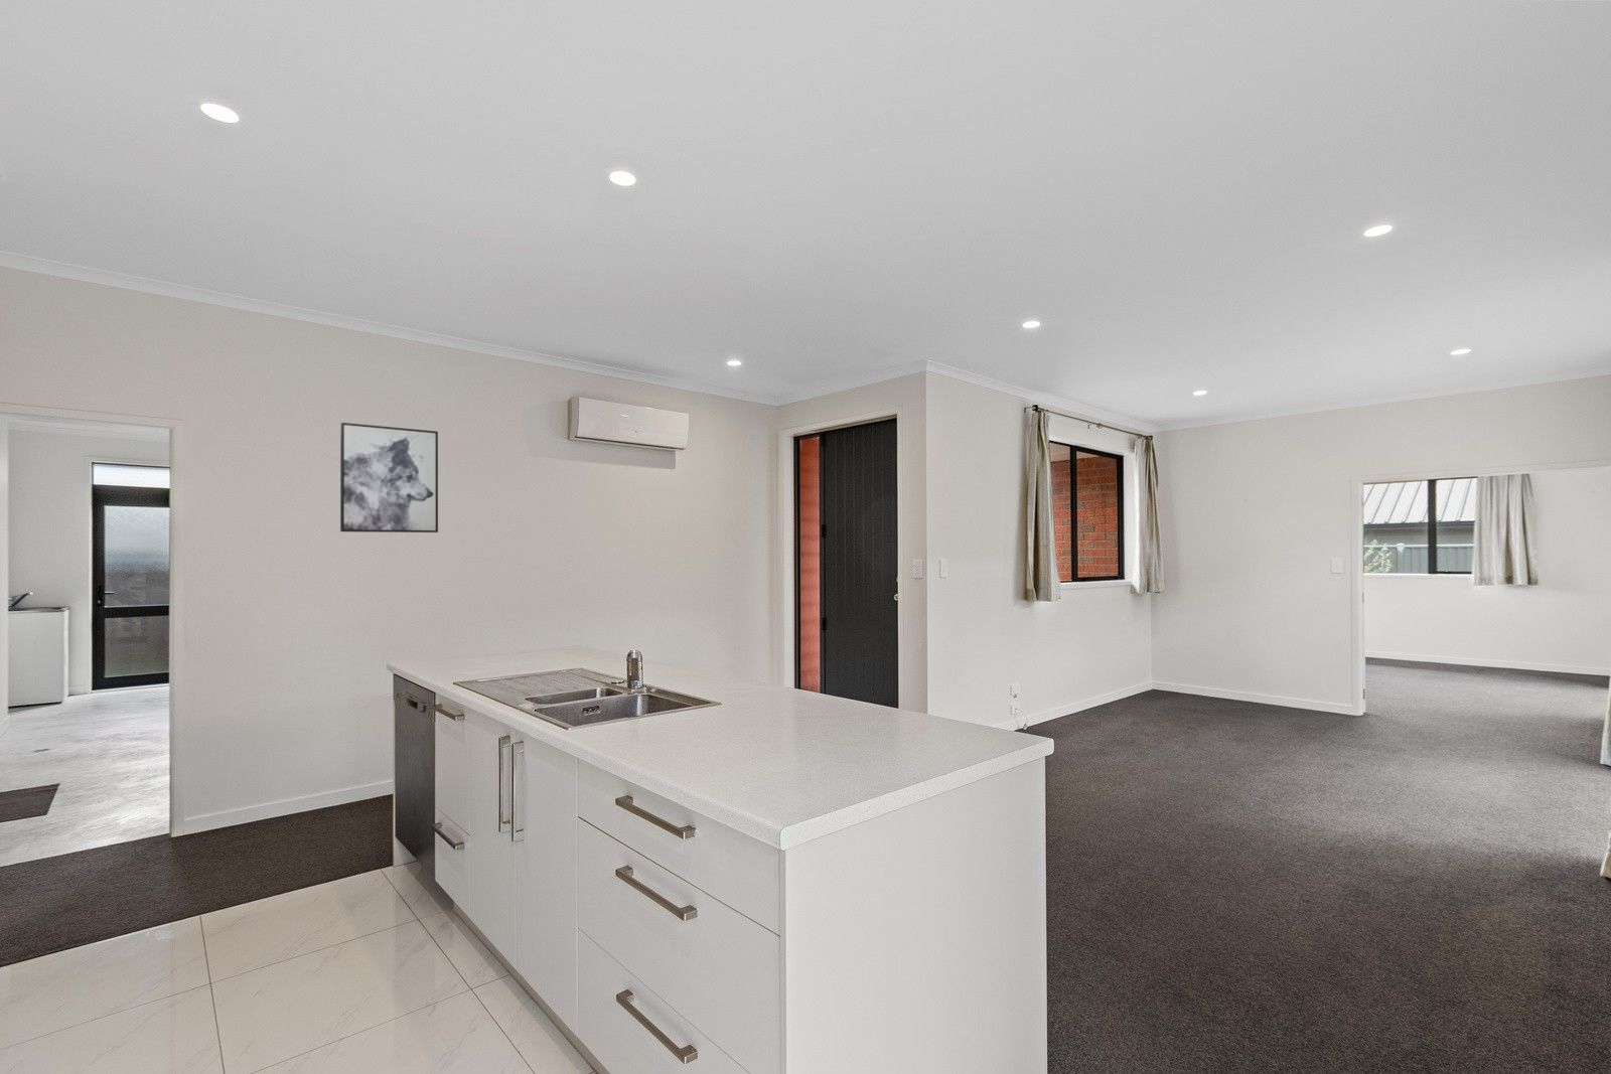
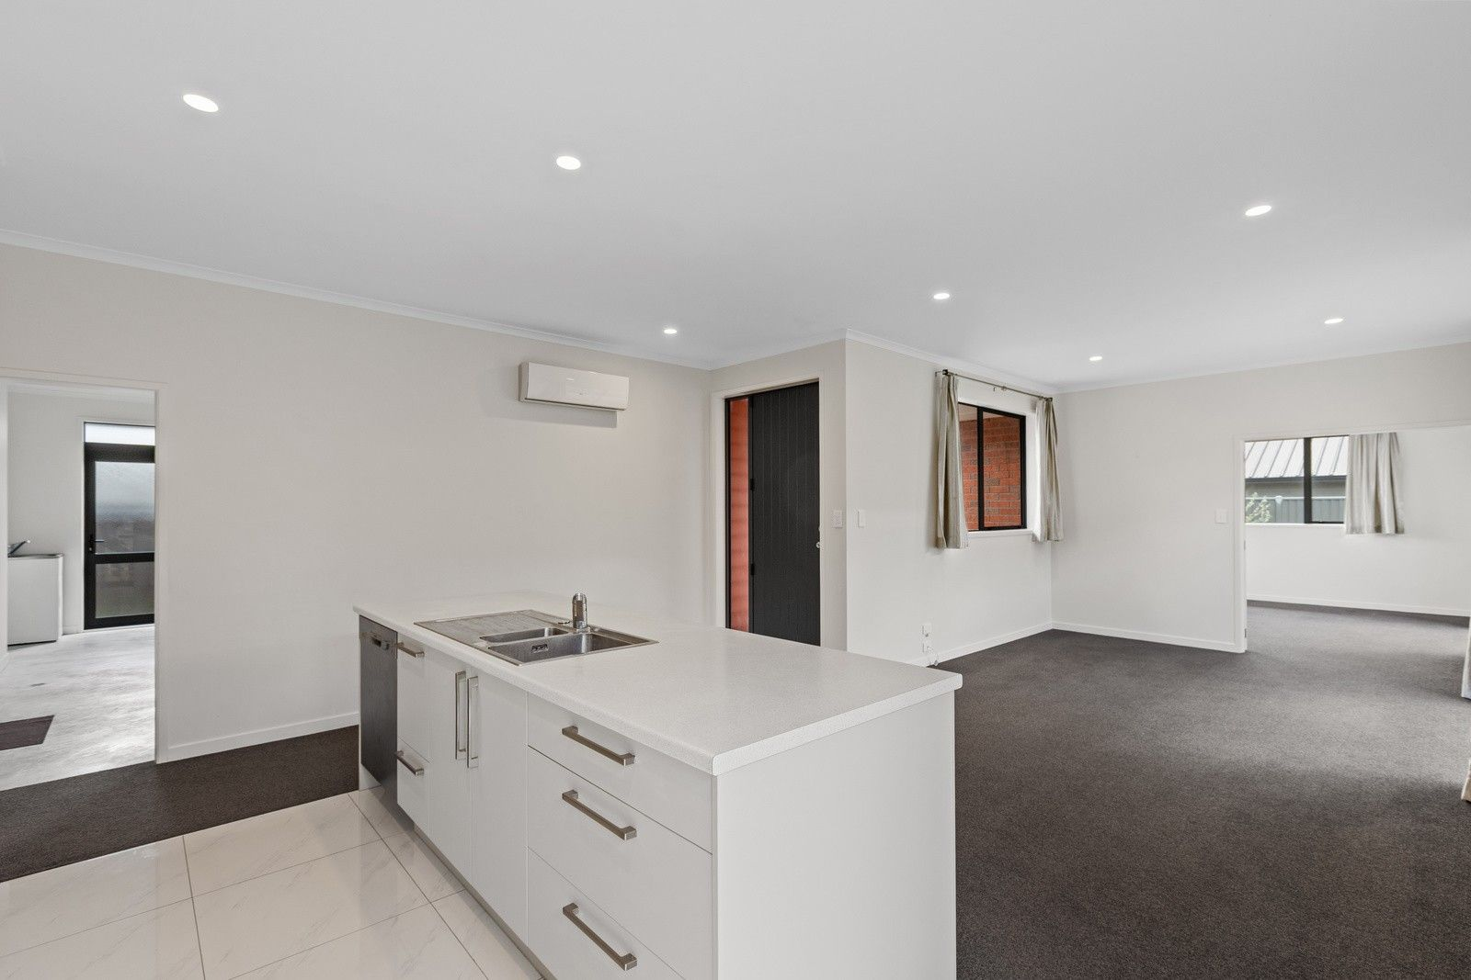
- wall art (391, 479)
